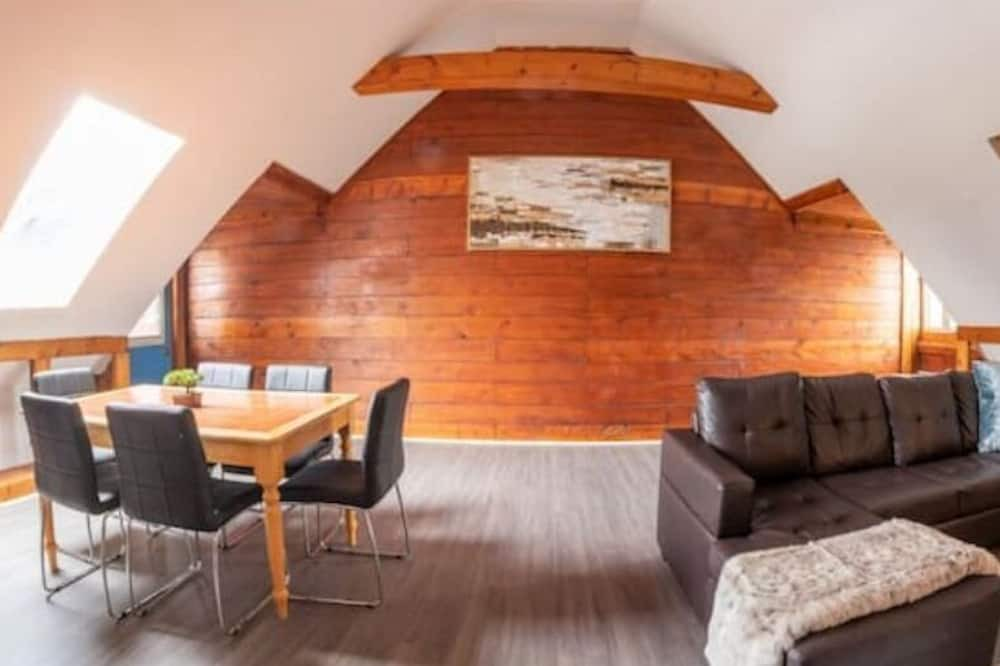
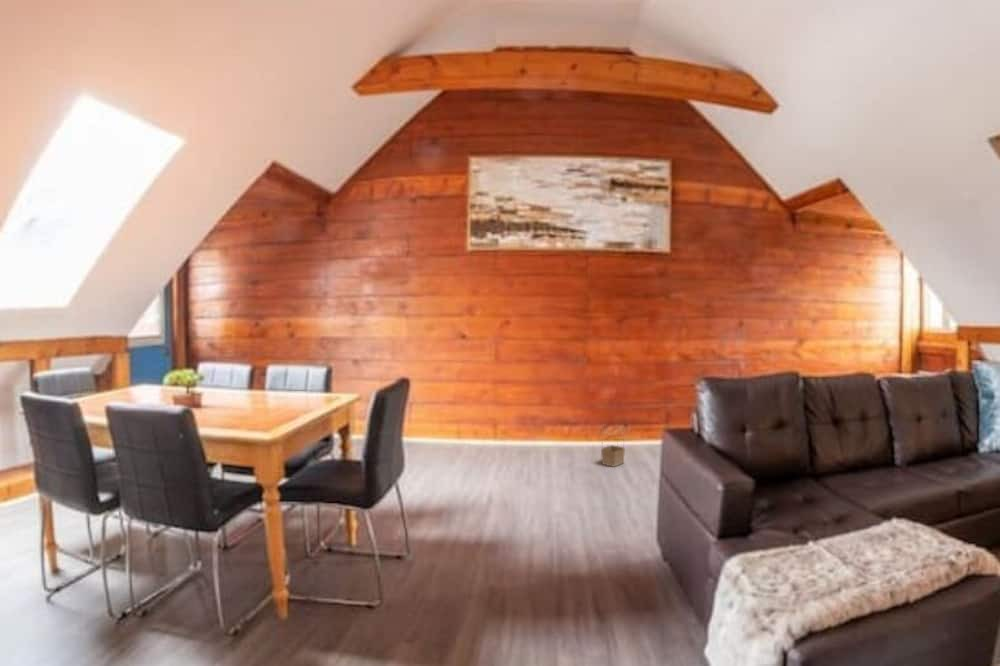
+ basket (612, 445)
